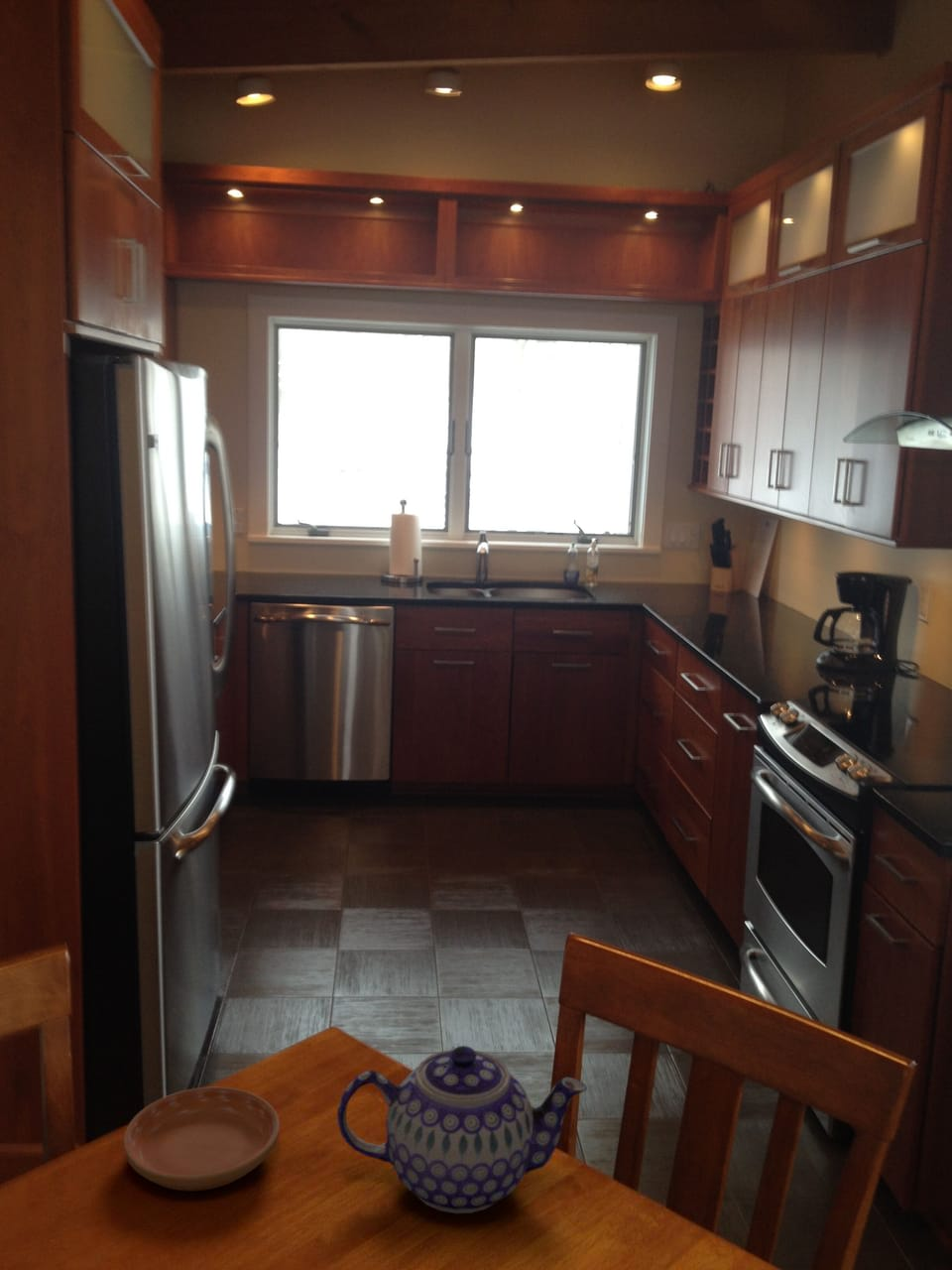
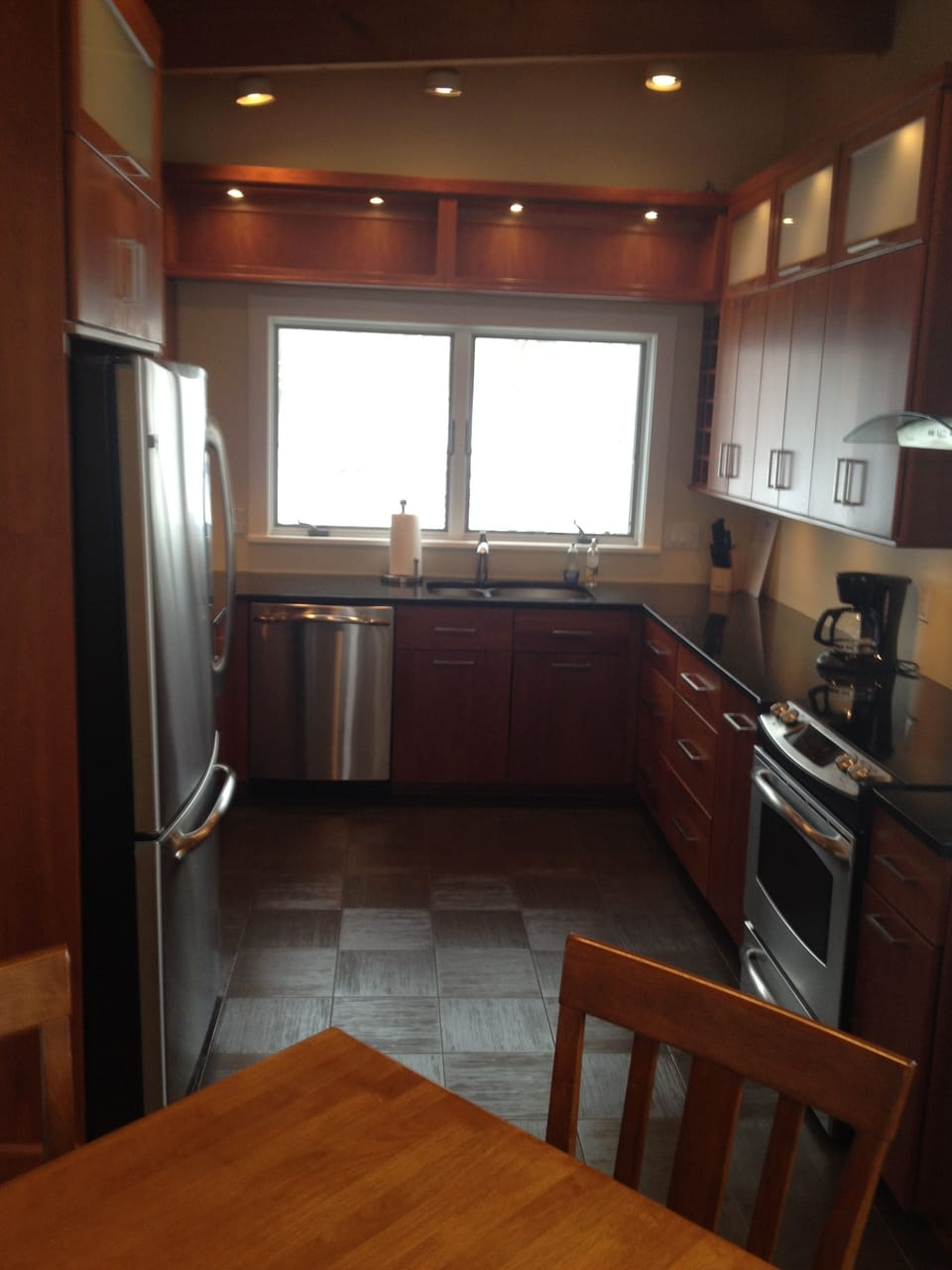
- teapot (461, 1115)
- saucer (202, 1140)
